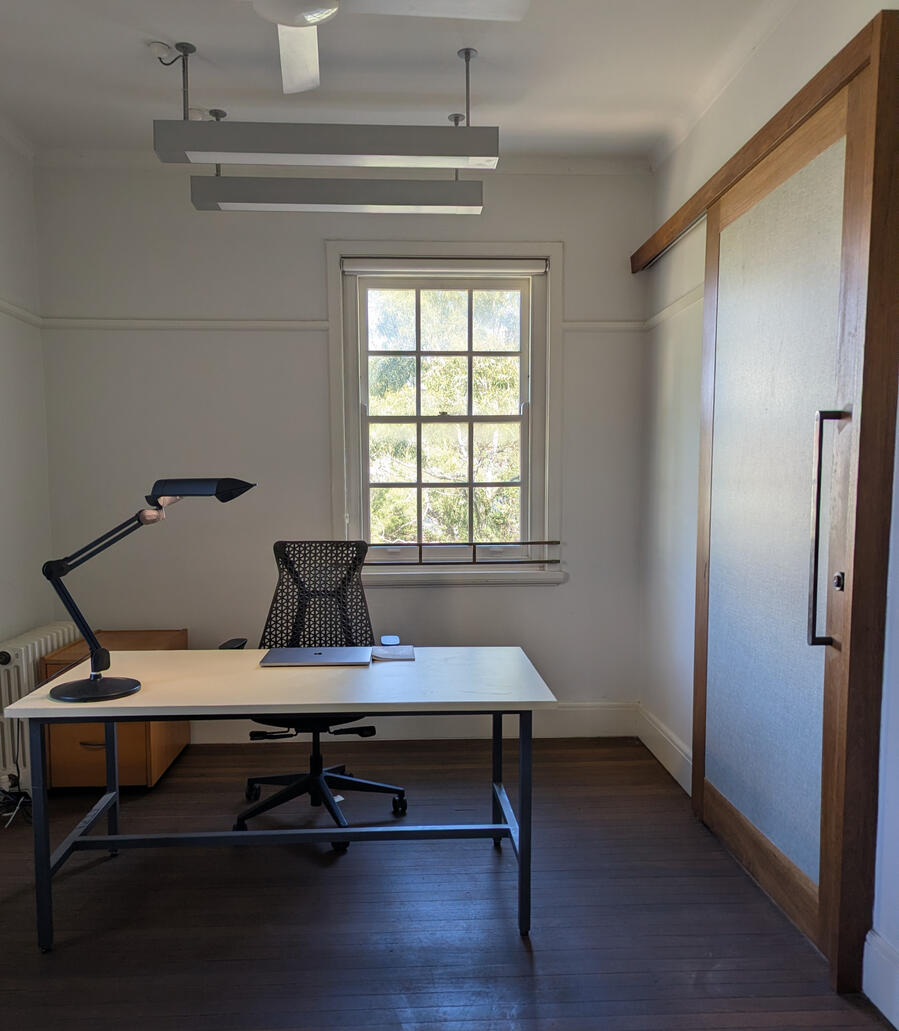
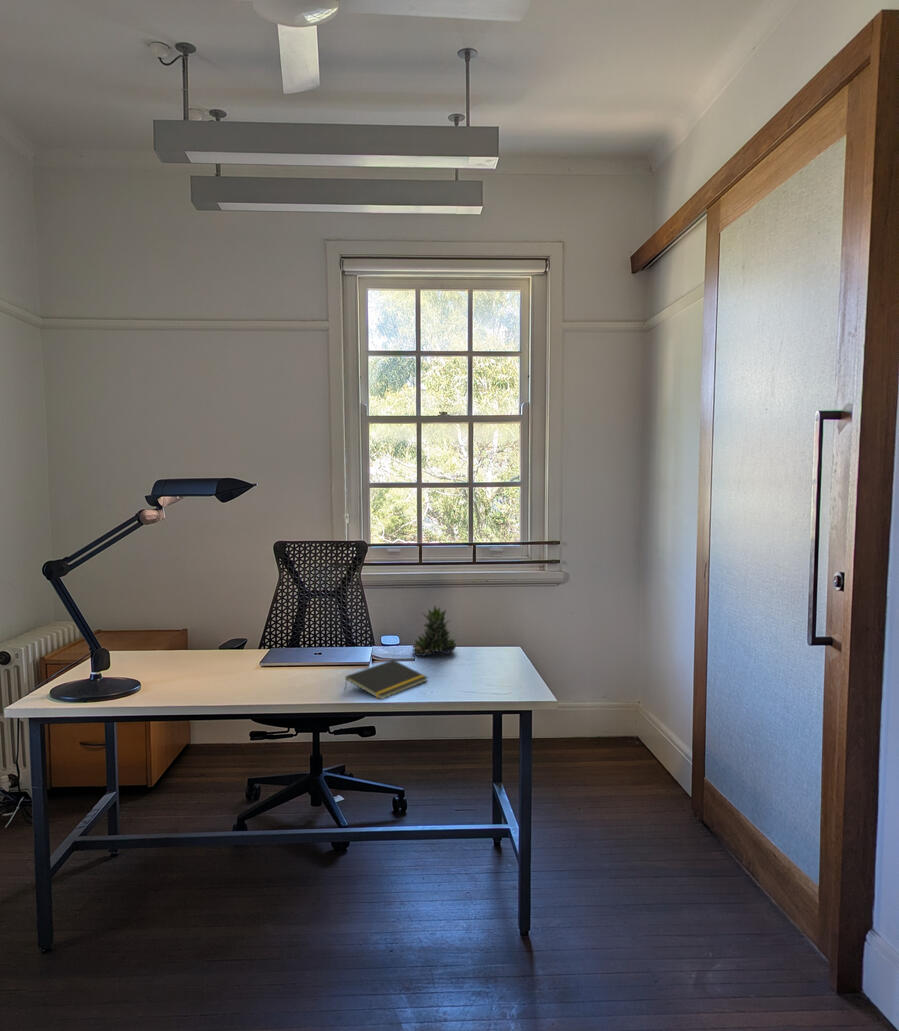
+ notepad (387, 678)
+ succulent plant (434, 627)
